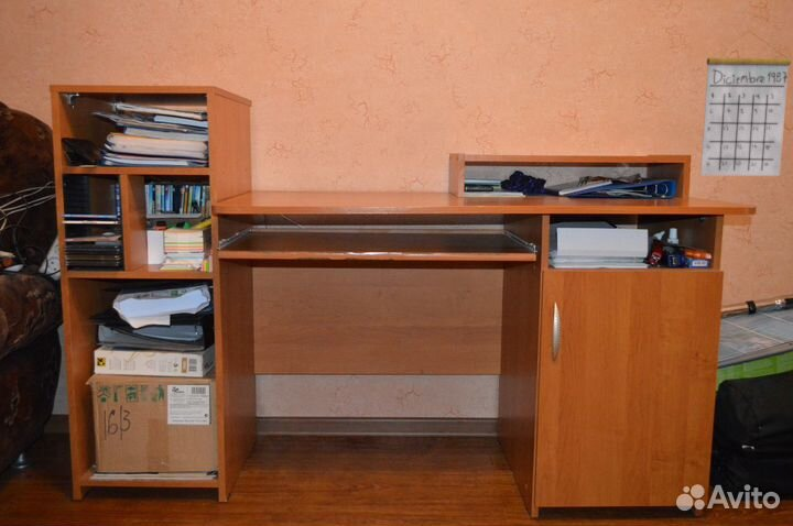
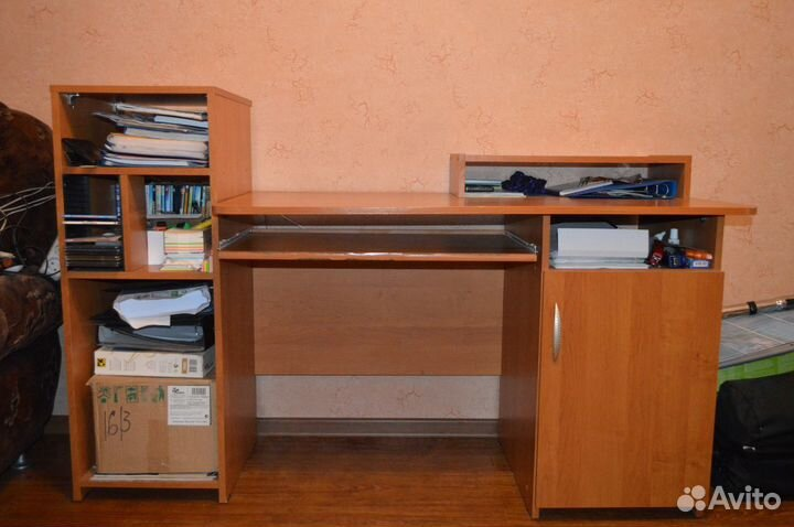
- calendar (745, 103)
